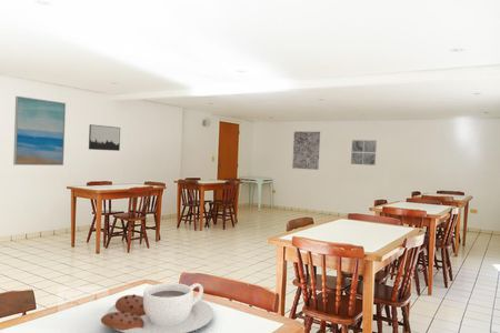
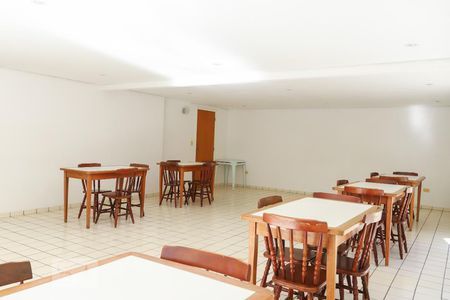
- wall art (104, 138)
- wall art (363, 151)
- tea set (161, 303)
- wall art (40, 132)
- wall art (306, 150)
